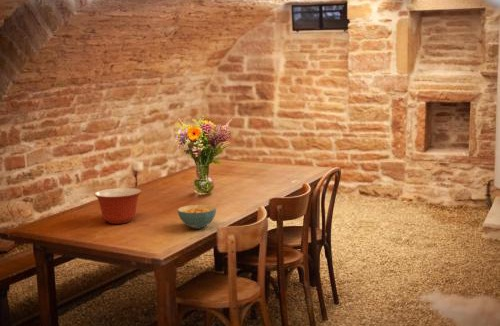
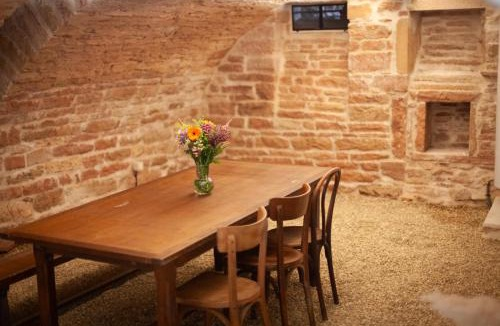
- cereal bowl (197, 218)
- mixing bowl (118, 206)
